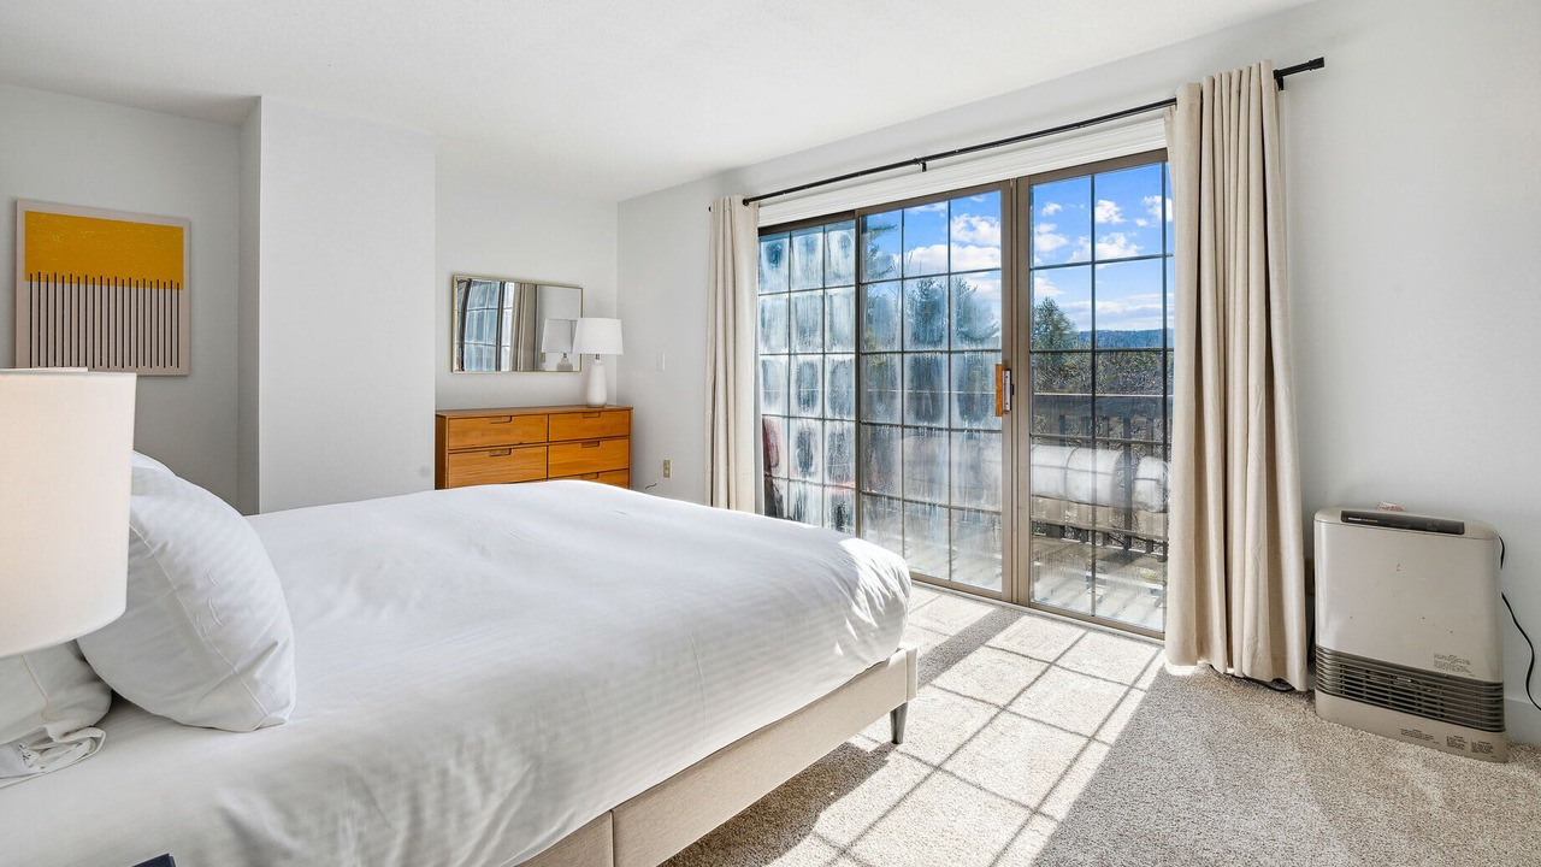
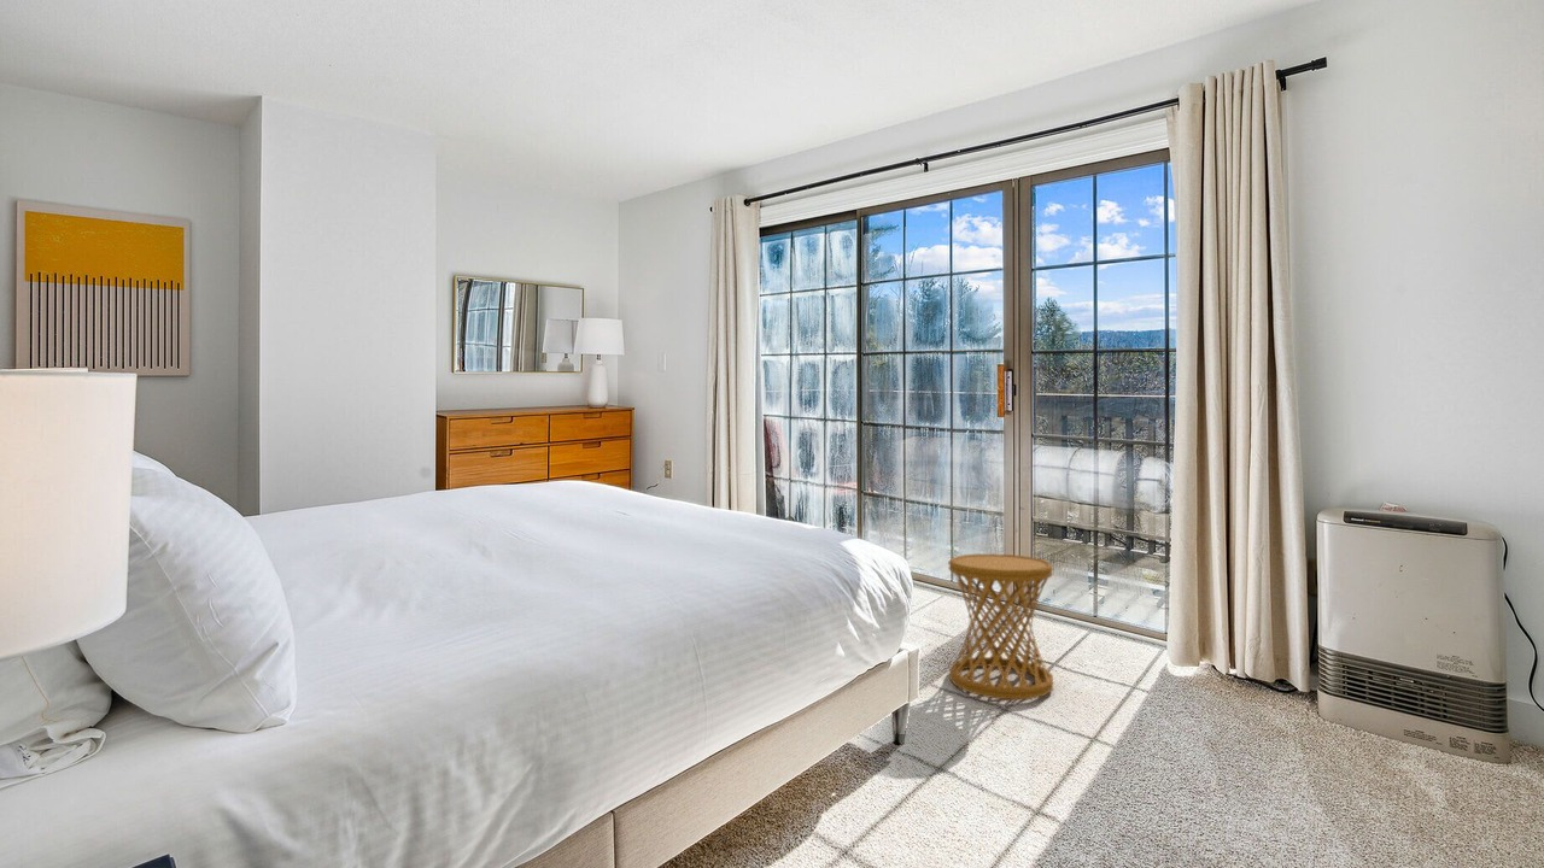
+ side table (999, 622)
